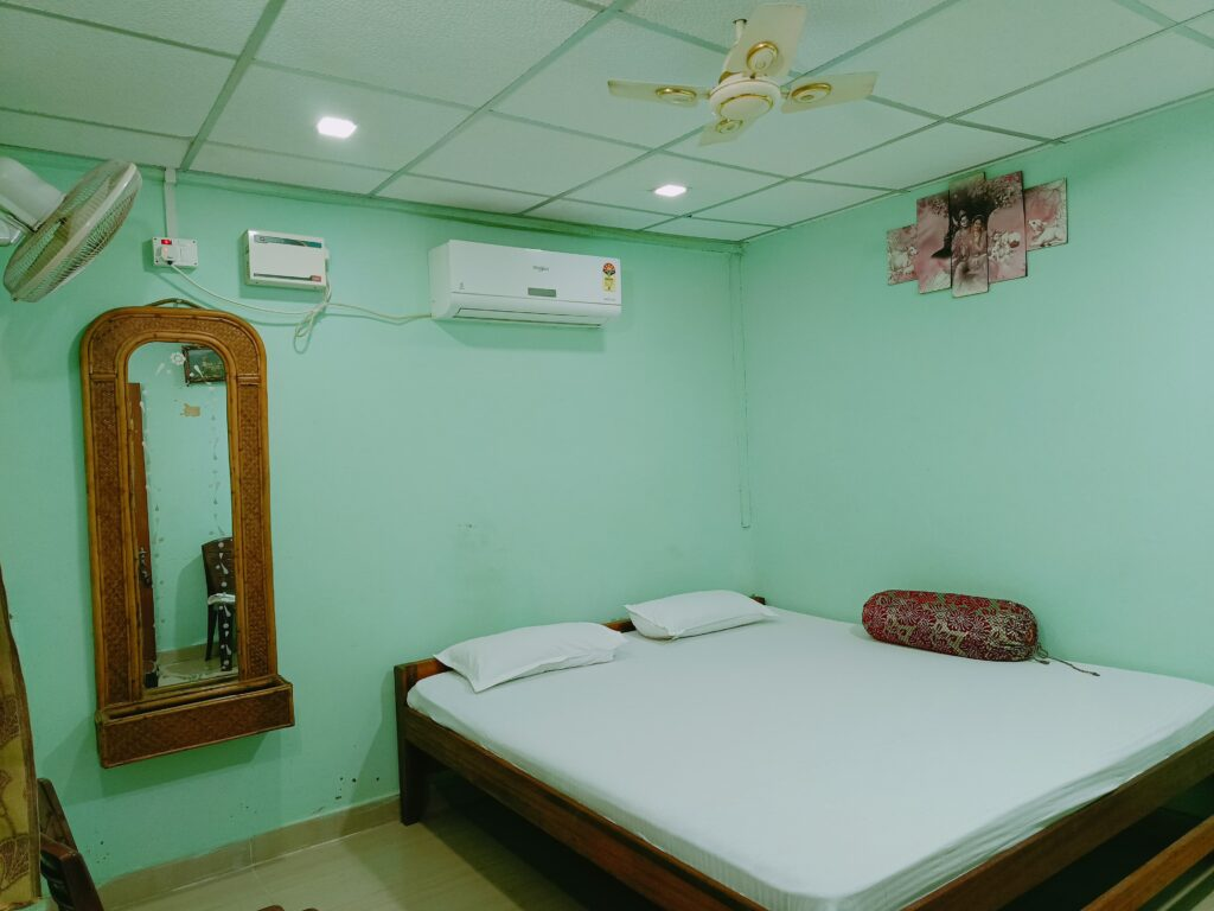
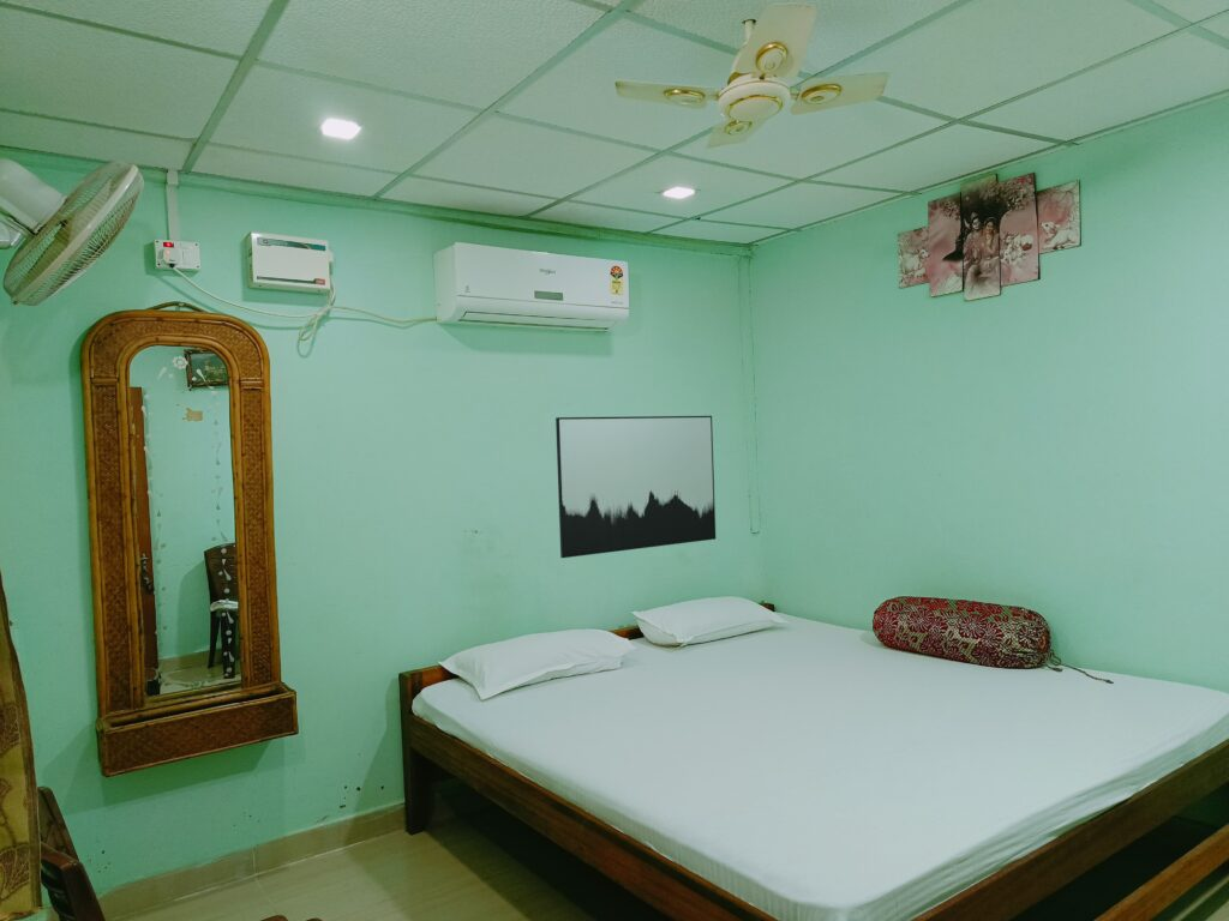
+ wall art (641, 482)
